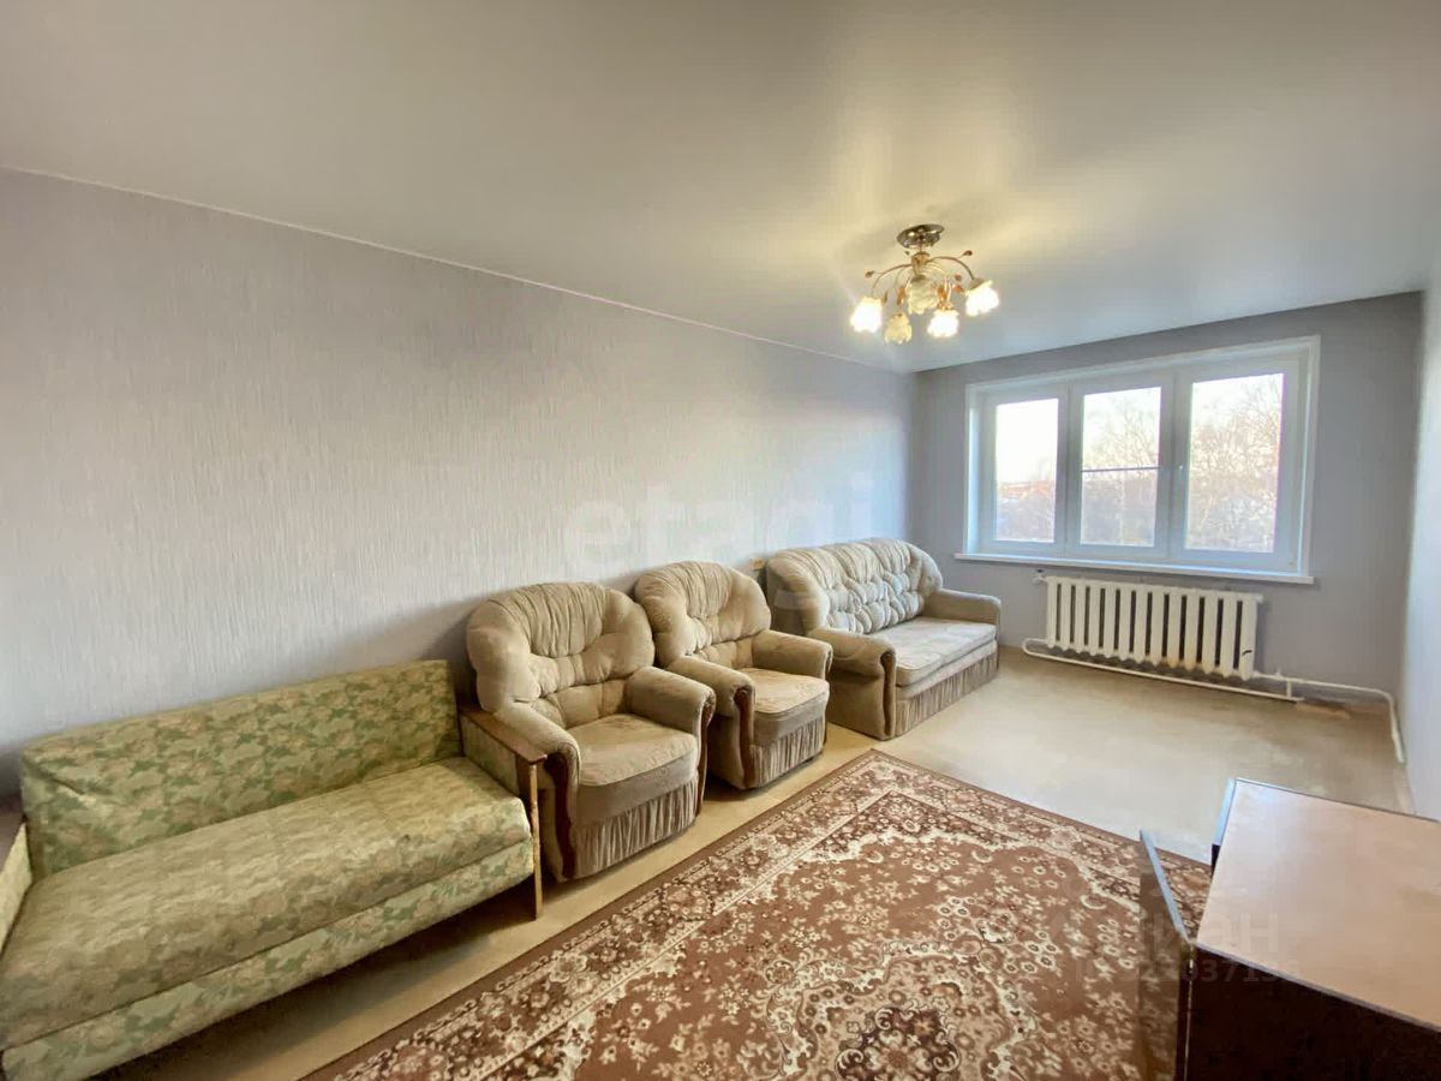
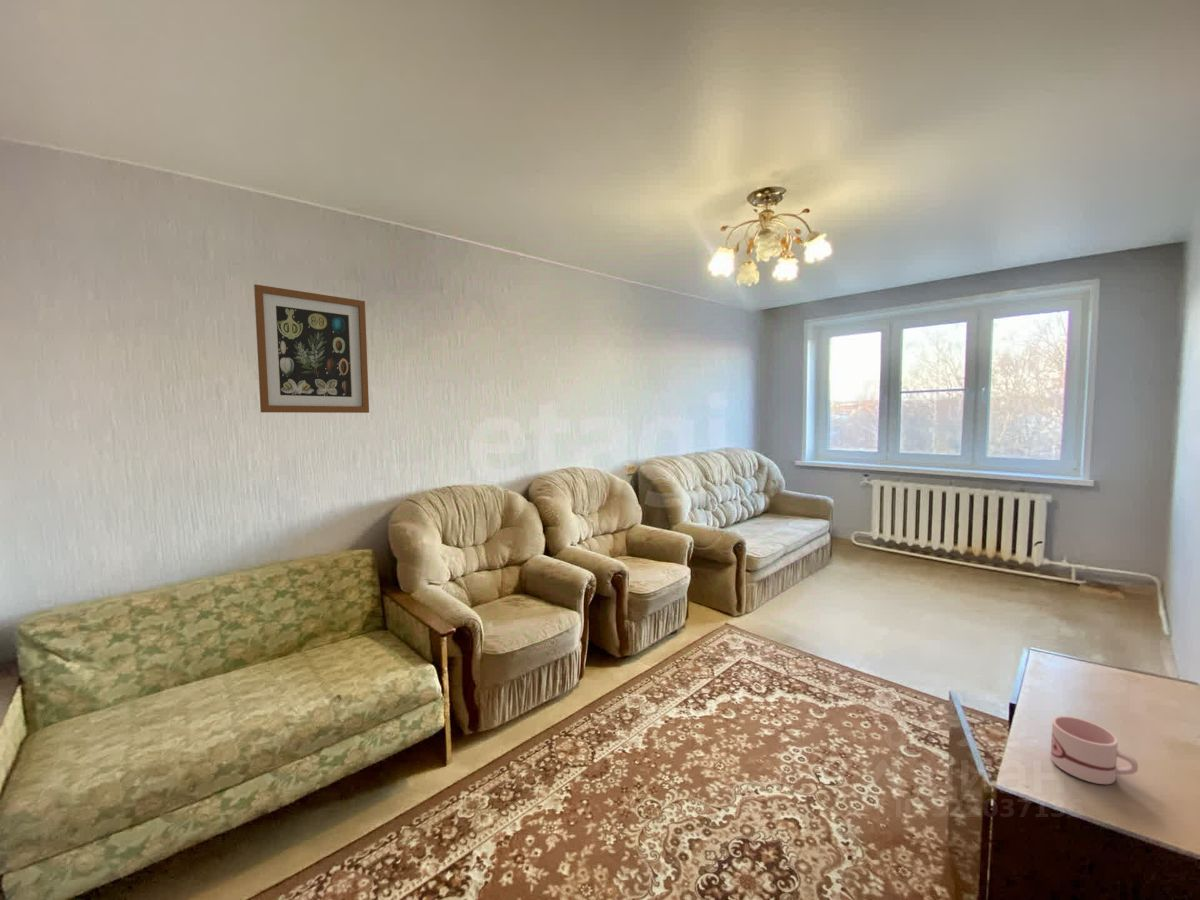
+ wall art (315, 353)
+ mug (1092, 752)
